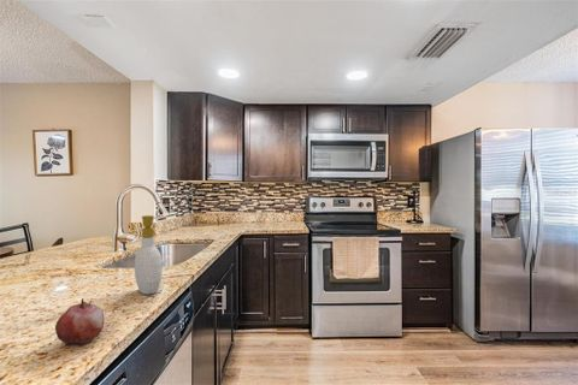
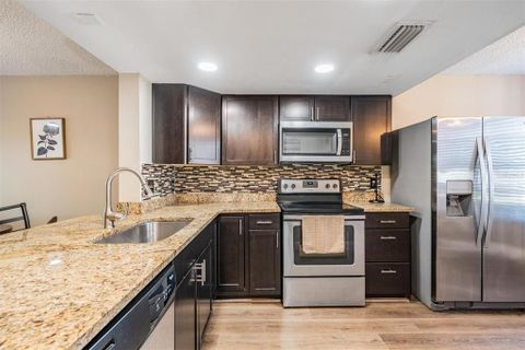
- soap bottle (149, 253)
- fruit (81, 319)
